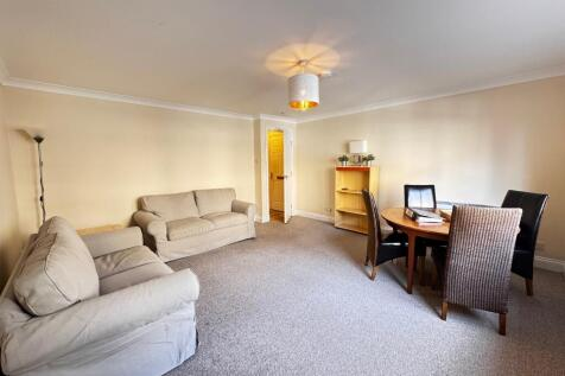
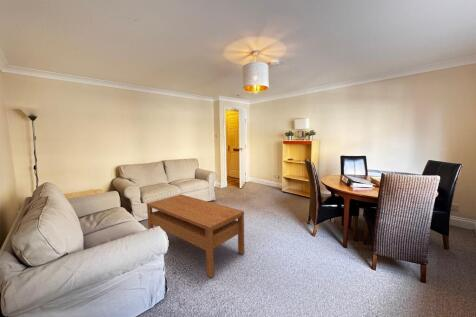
+ coffee table (192, 226)
